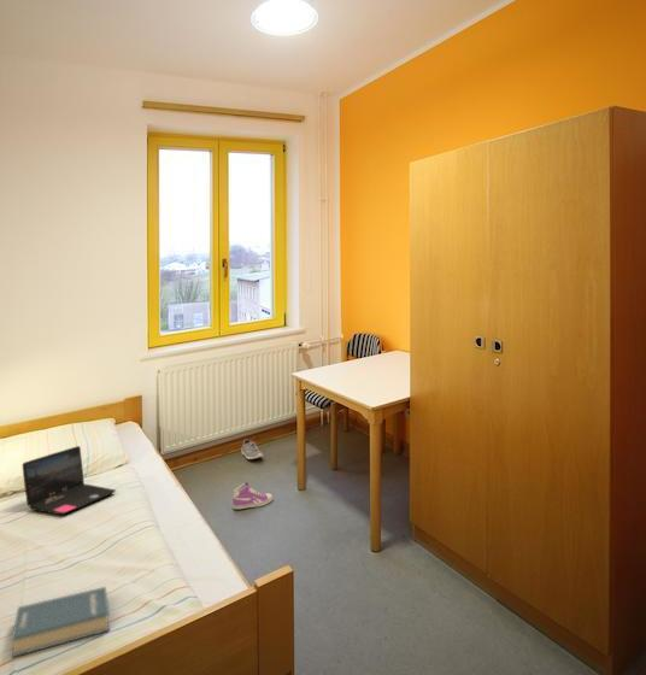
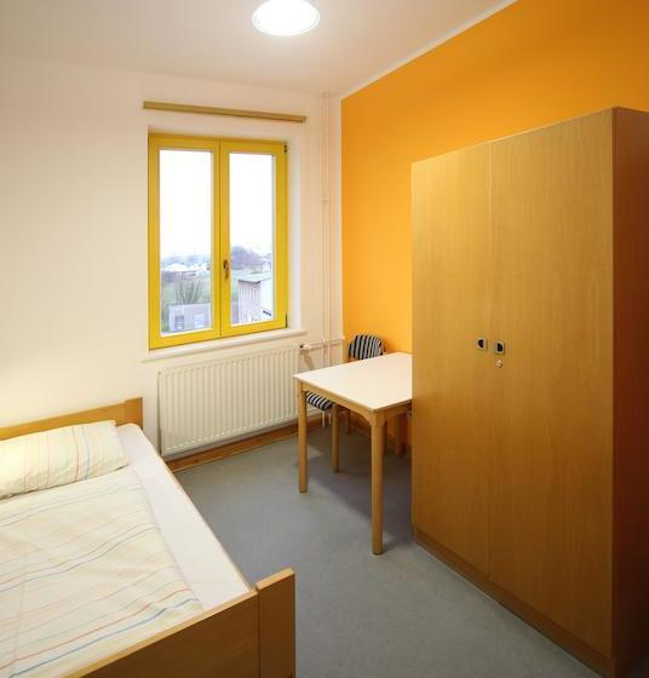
- laptop (71, 477)
- sneaker (251, 448)
- sneaker (253, 493)
- book (63, 617)
